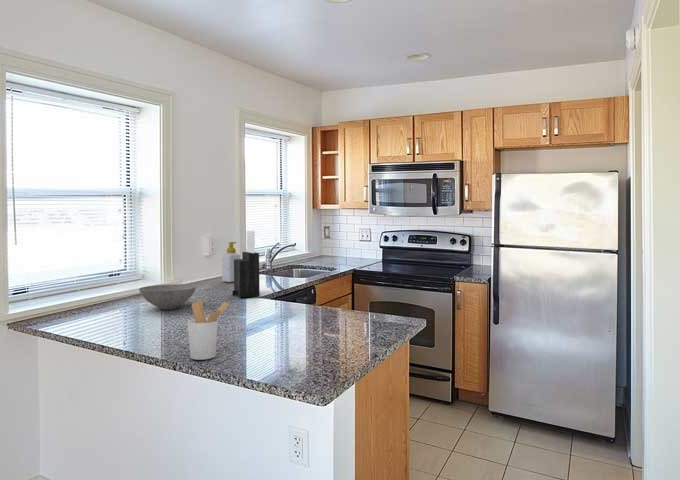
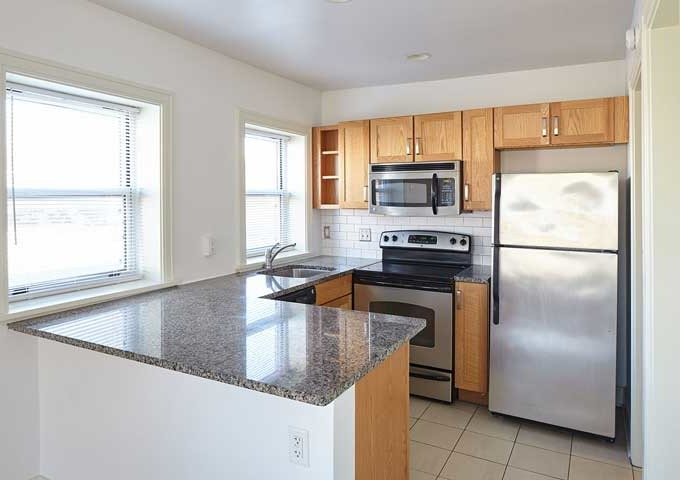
- utensil holder (210, 328)
- soap bottle (231, 261)
- bowl (168, 297)
- knife block (244, 263)
